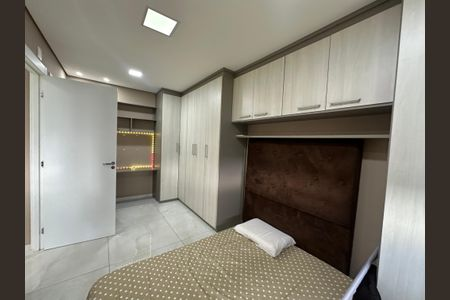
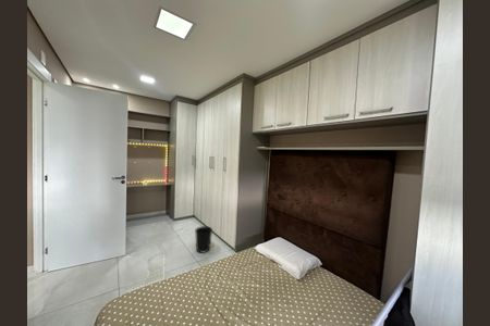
+ wastebasket (203, 239)
